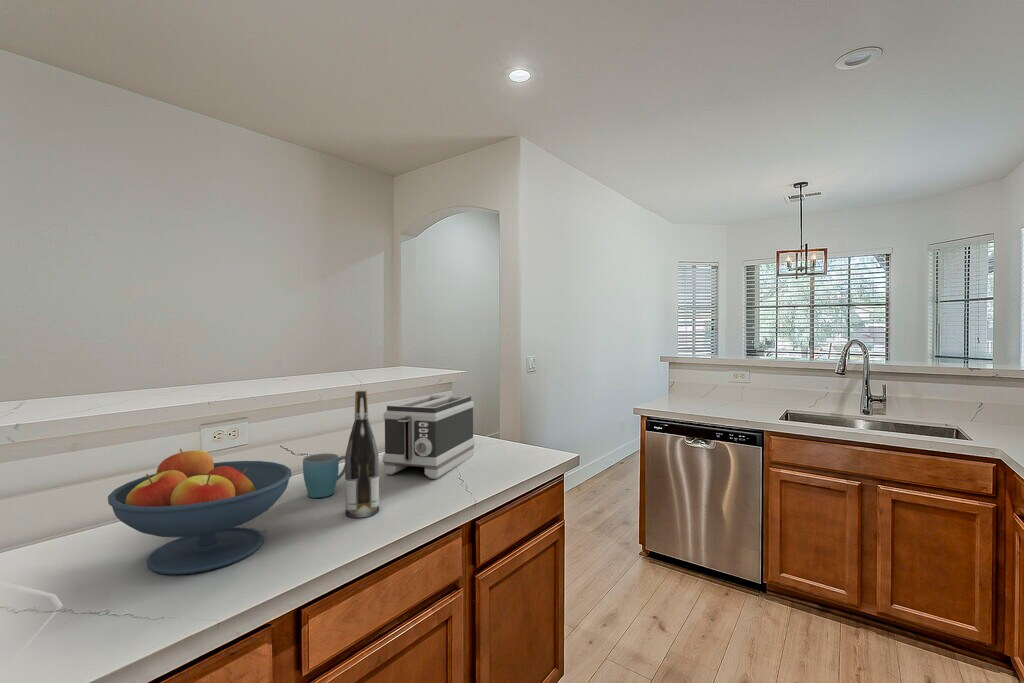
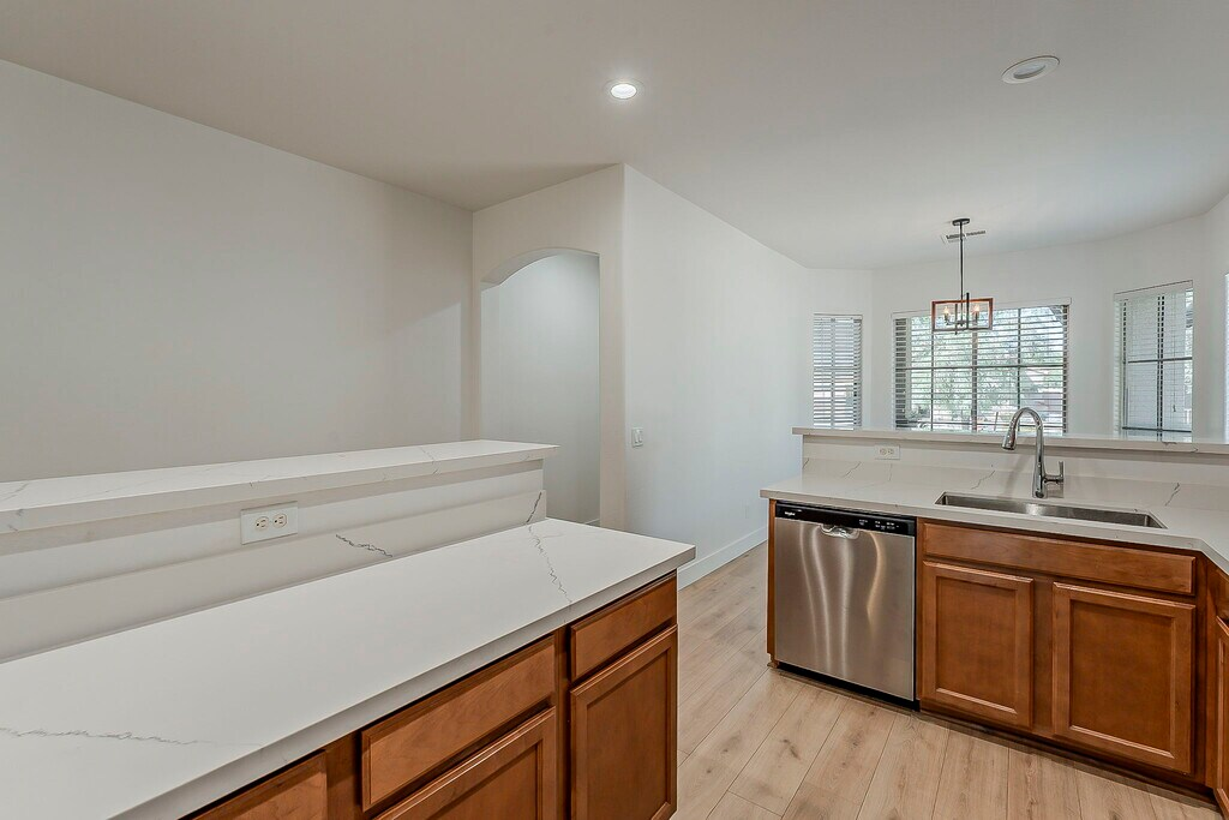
- mug (327, 473)
- wine bottle (361, 451)
- toaster (429, 433)
- fruit bowl (207, 503)
